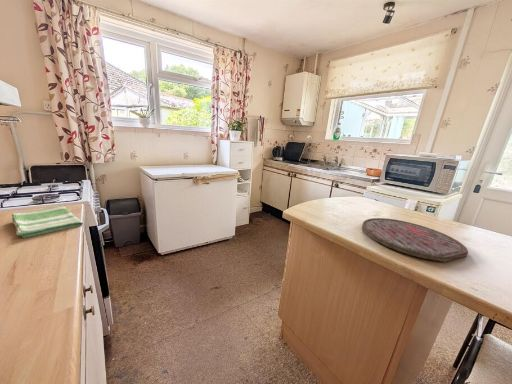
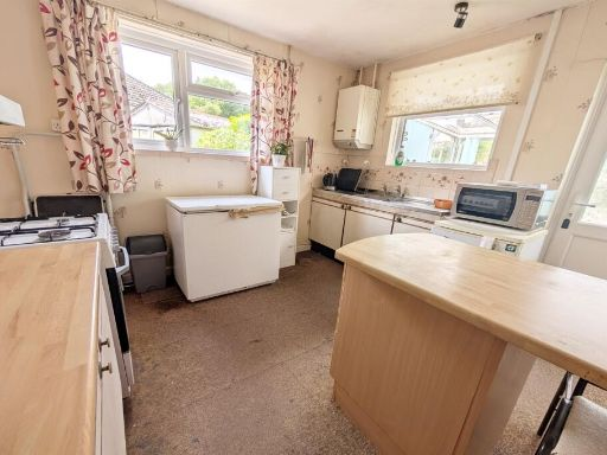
- dish towel (46, 219)
- cutting board (409, 235)
